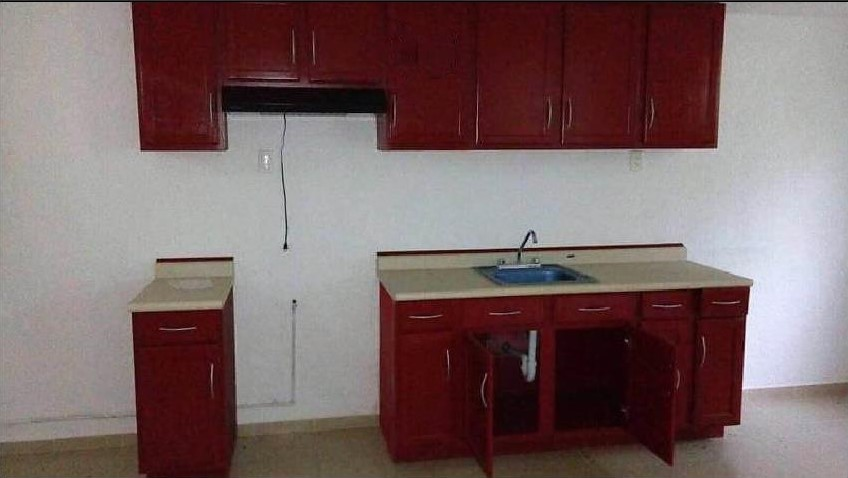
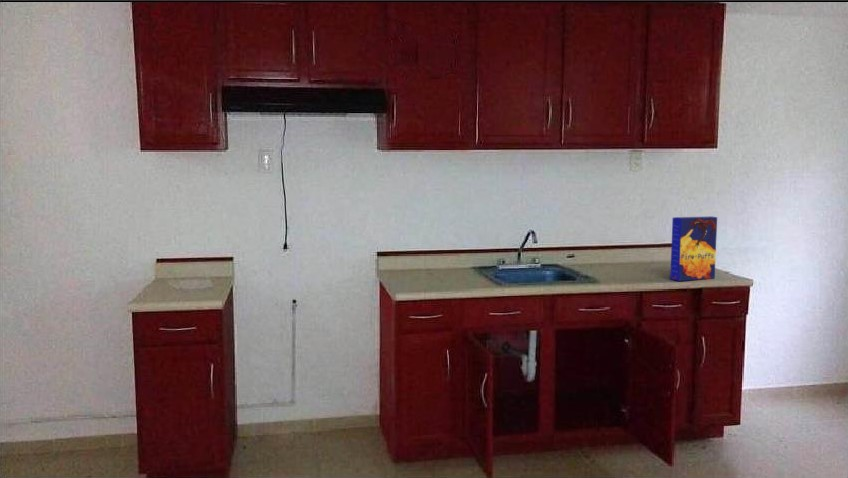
+ cereal box (693, 247)
